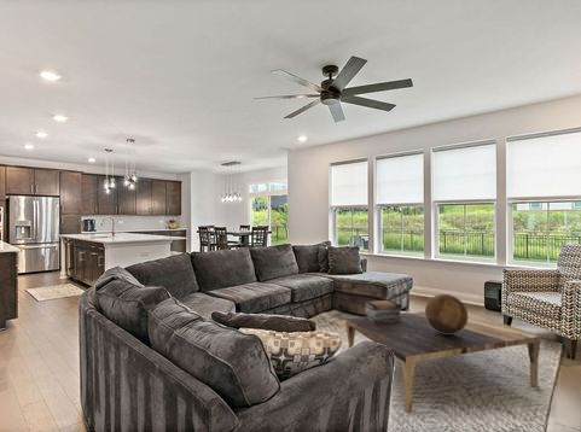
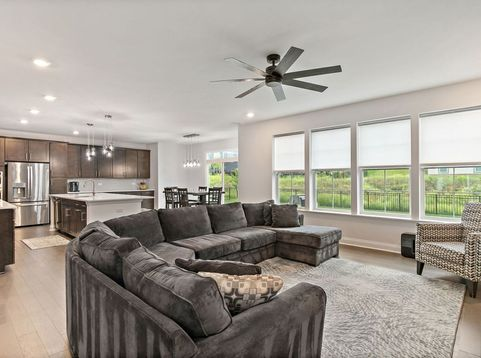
- coffee table (435, 349)
- book stack (382, 310)
- decorative sphere (446, 314)
